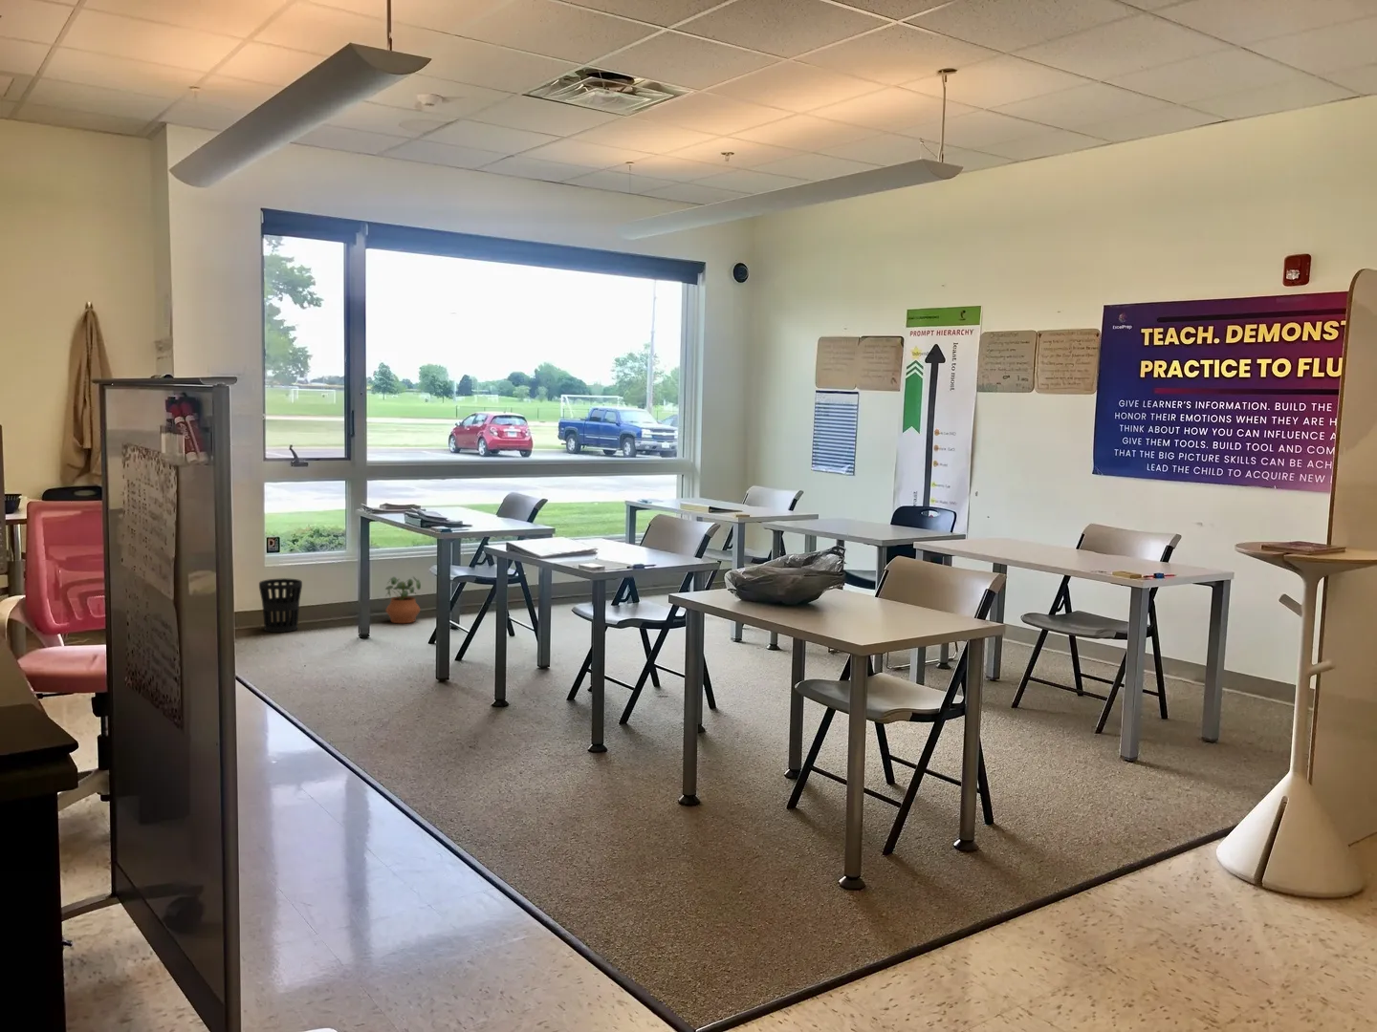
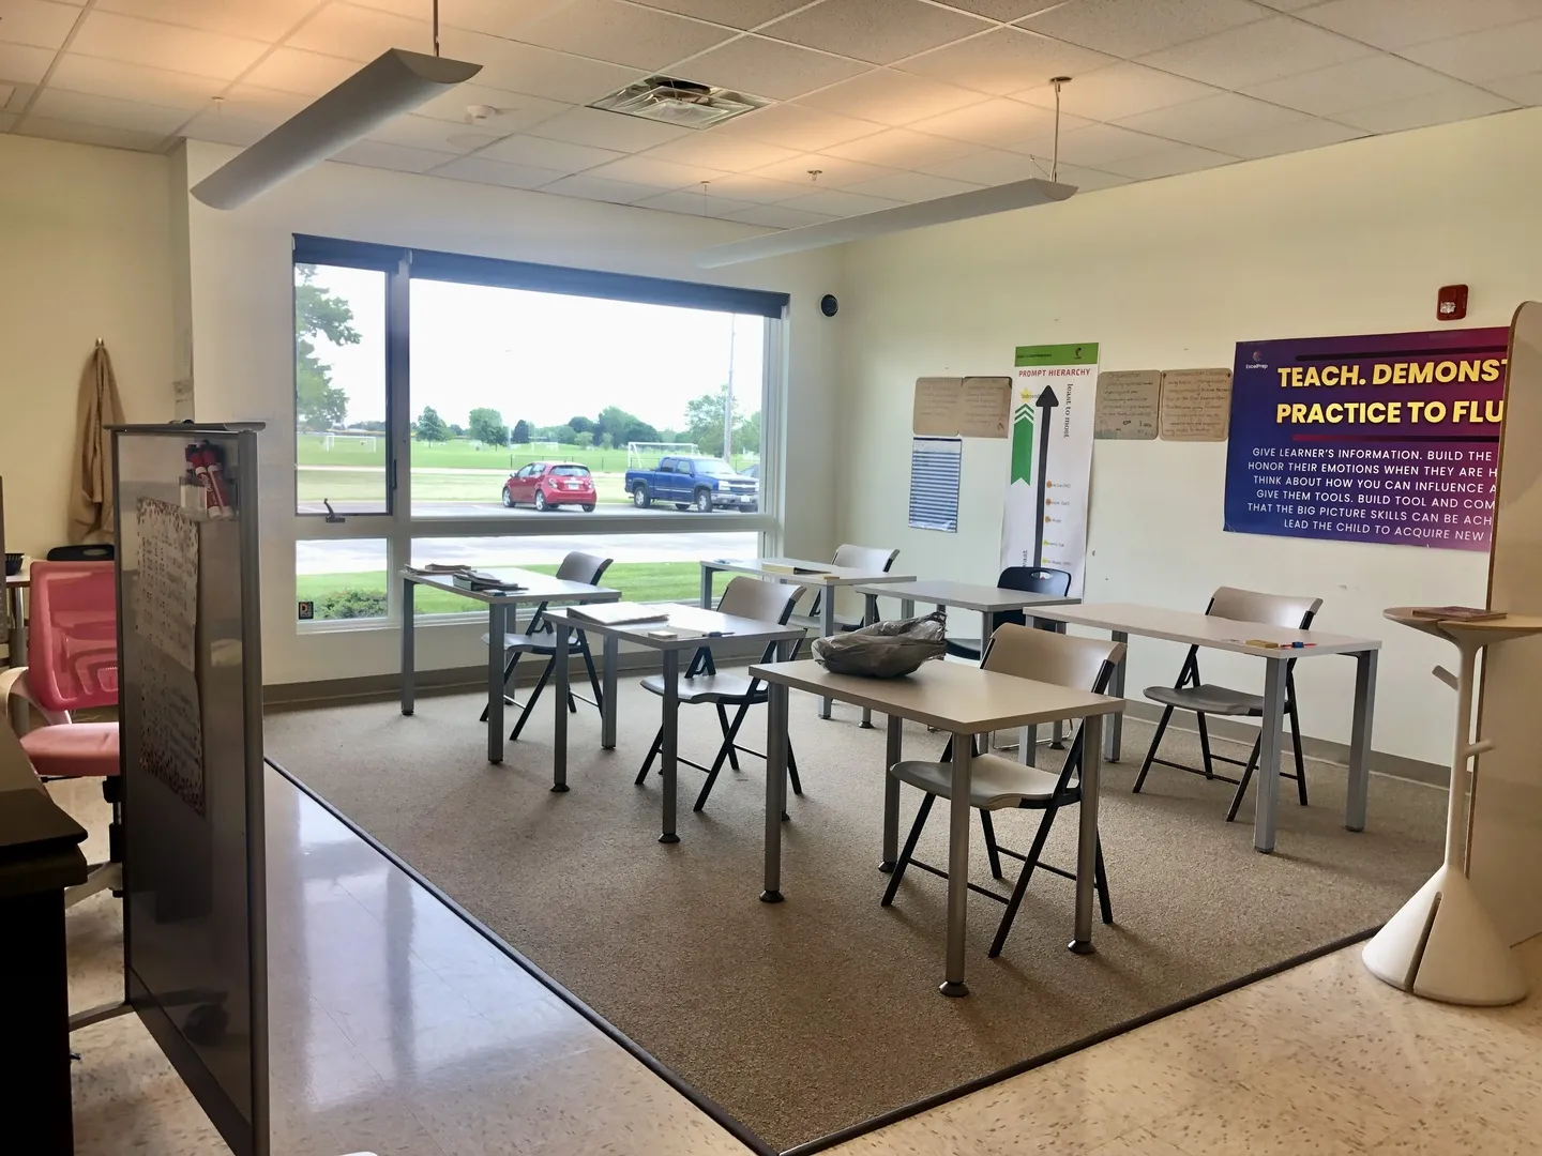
- potted plant (400, 597)
- wastebasket (280, 605)
